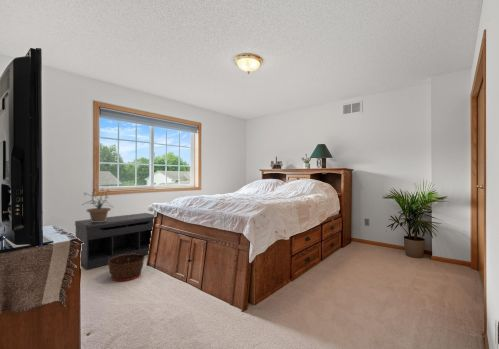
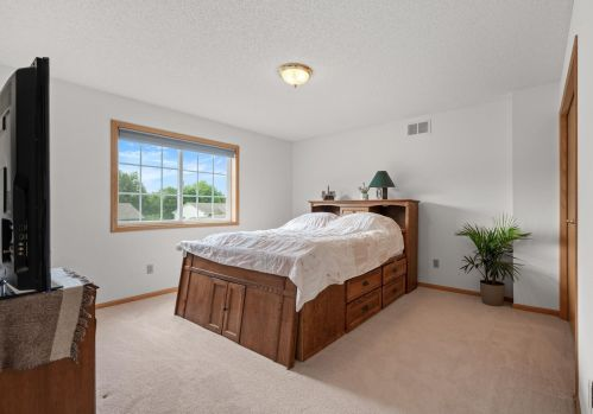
- bench (120, 237)
- potted plant (98, 204)
- basket (126, 267)
